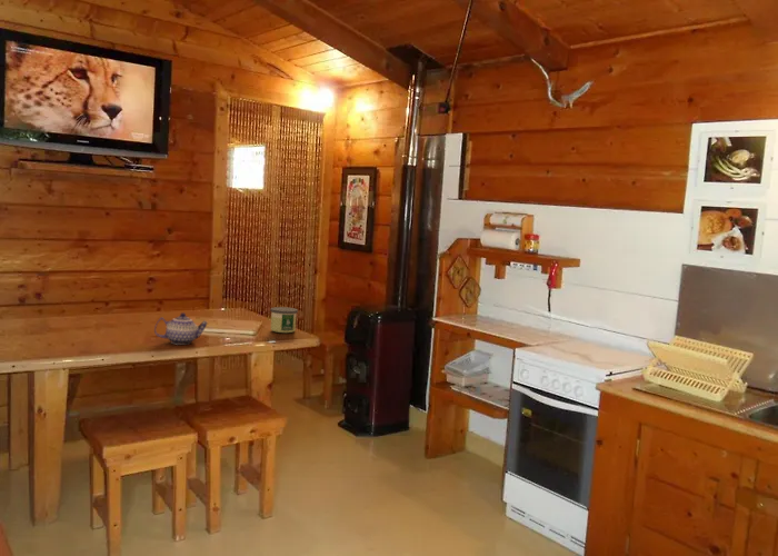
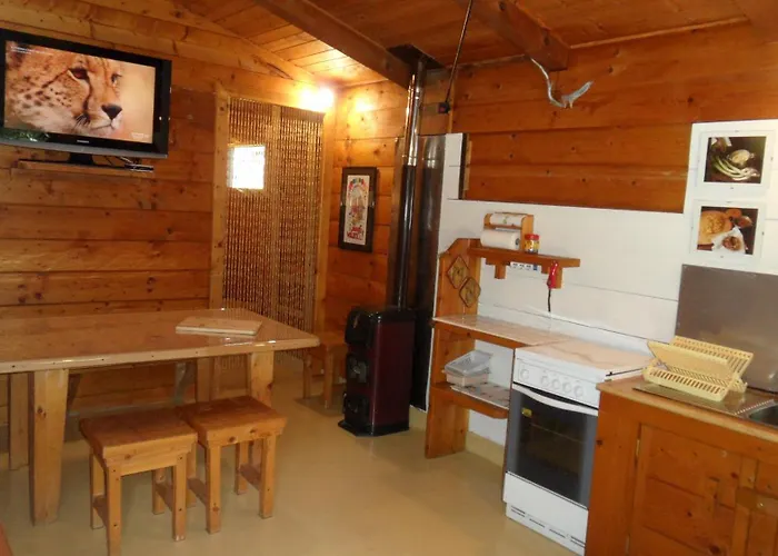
- teapot (181, 327)
- candle (283, 319)
